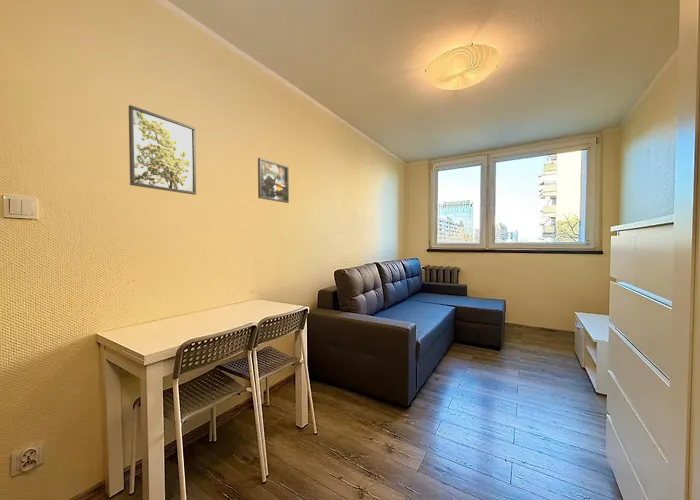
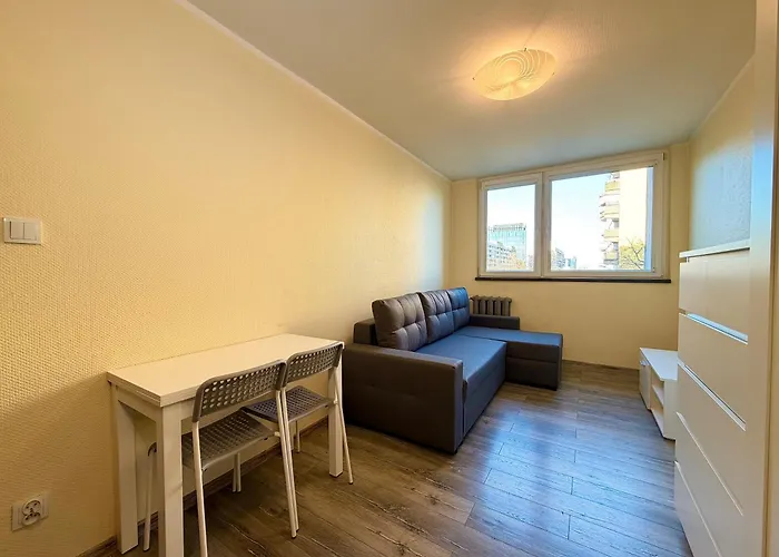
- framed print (274, 181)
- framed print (165, 154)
